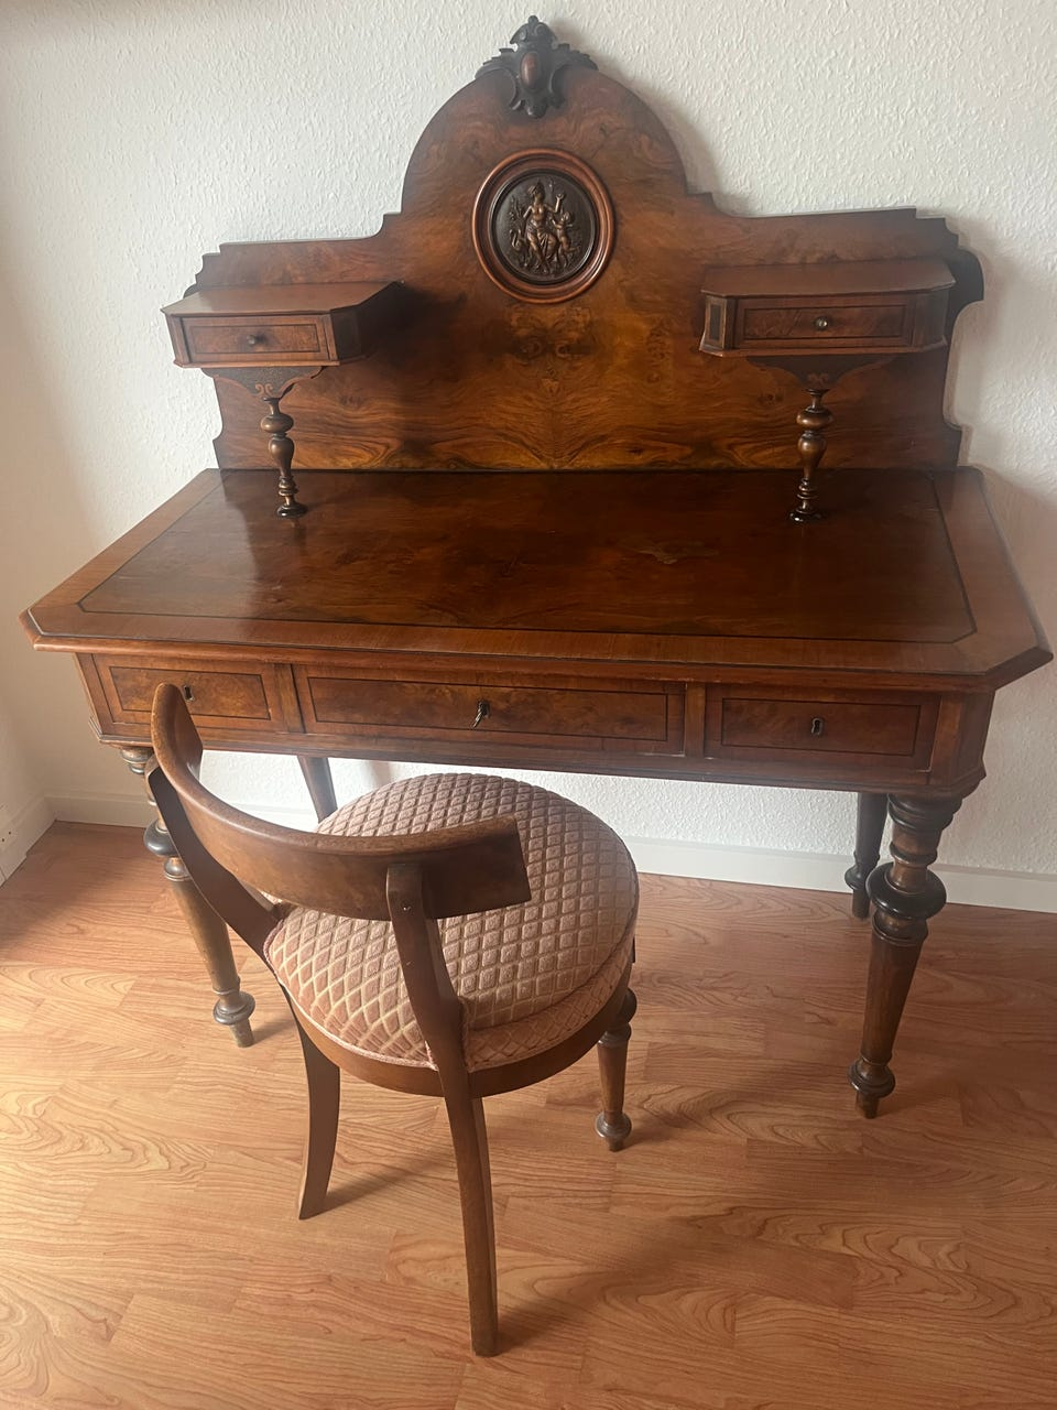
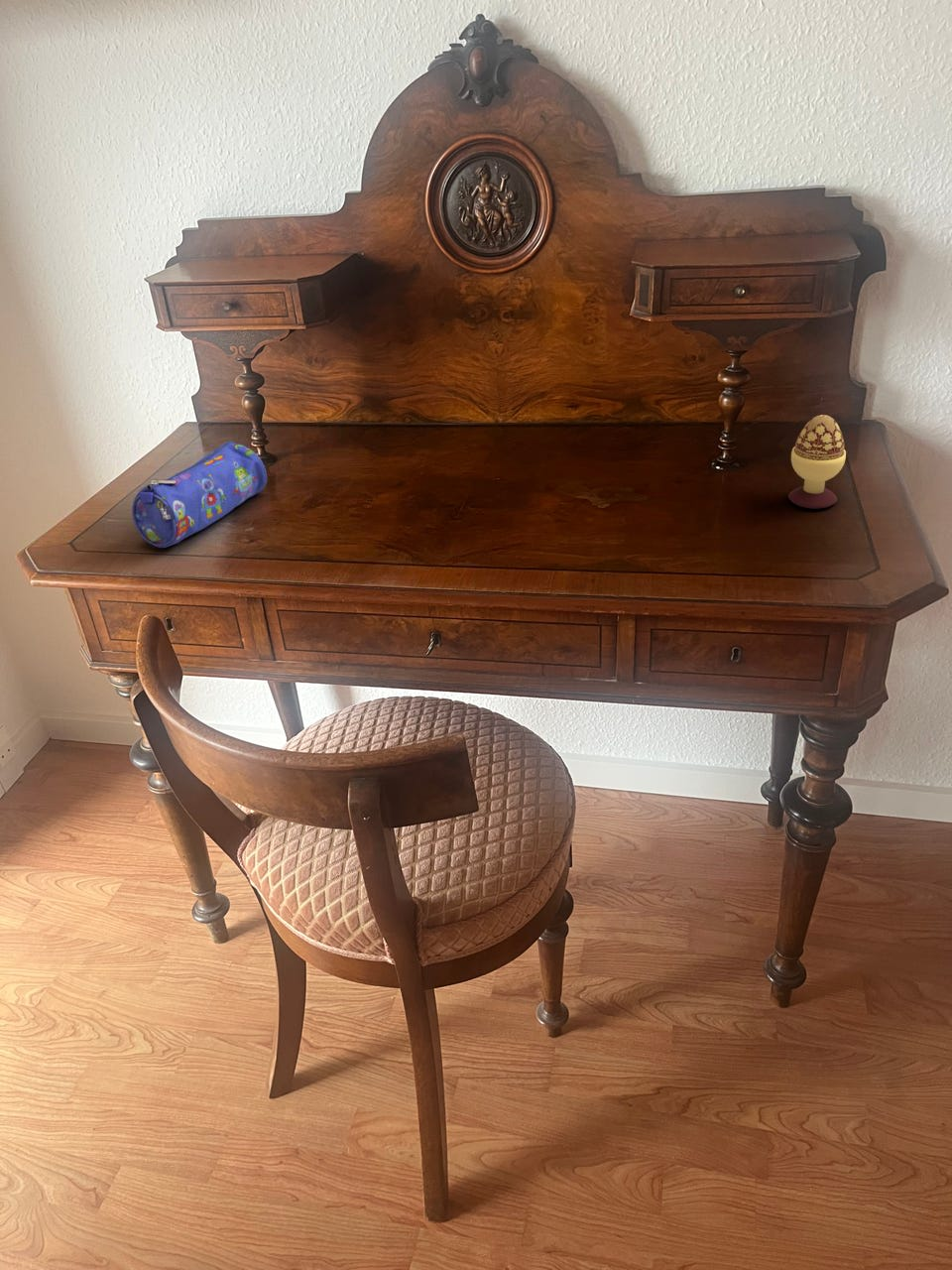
+ pencil case (199, 490)
+ decorative egg (817, 458)
